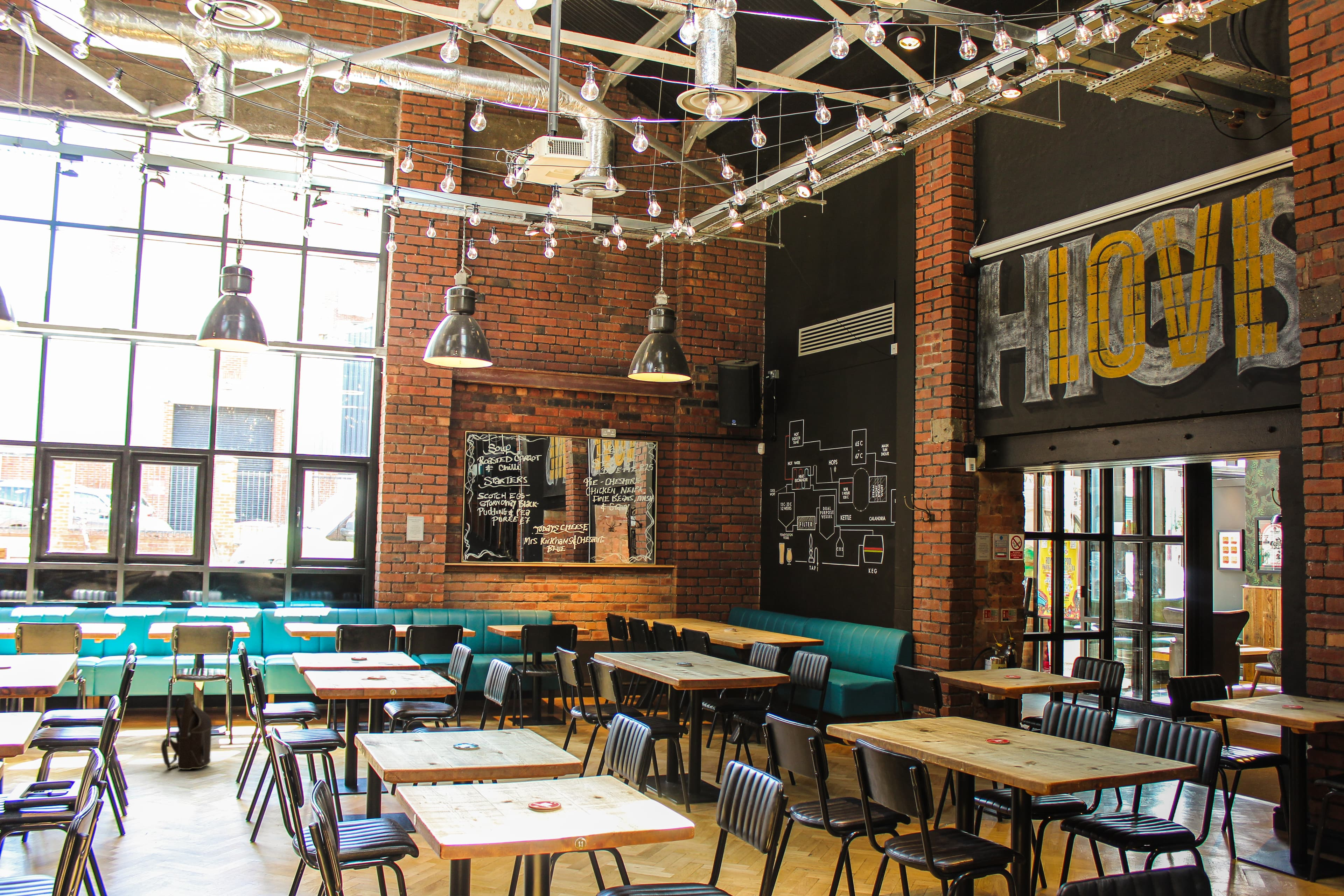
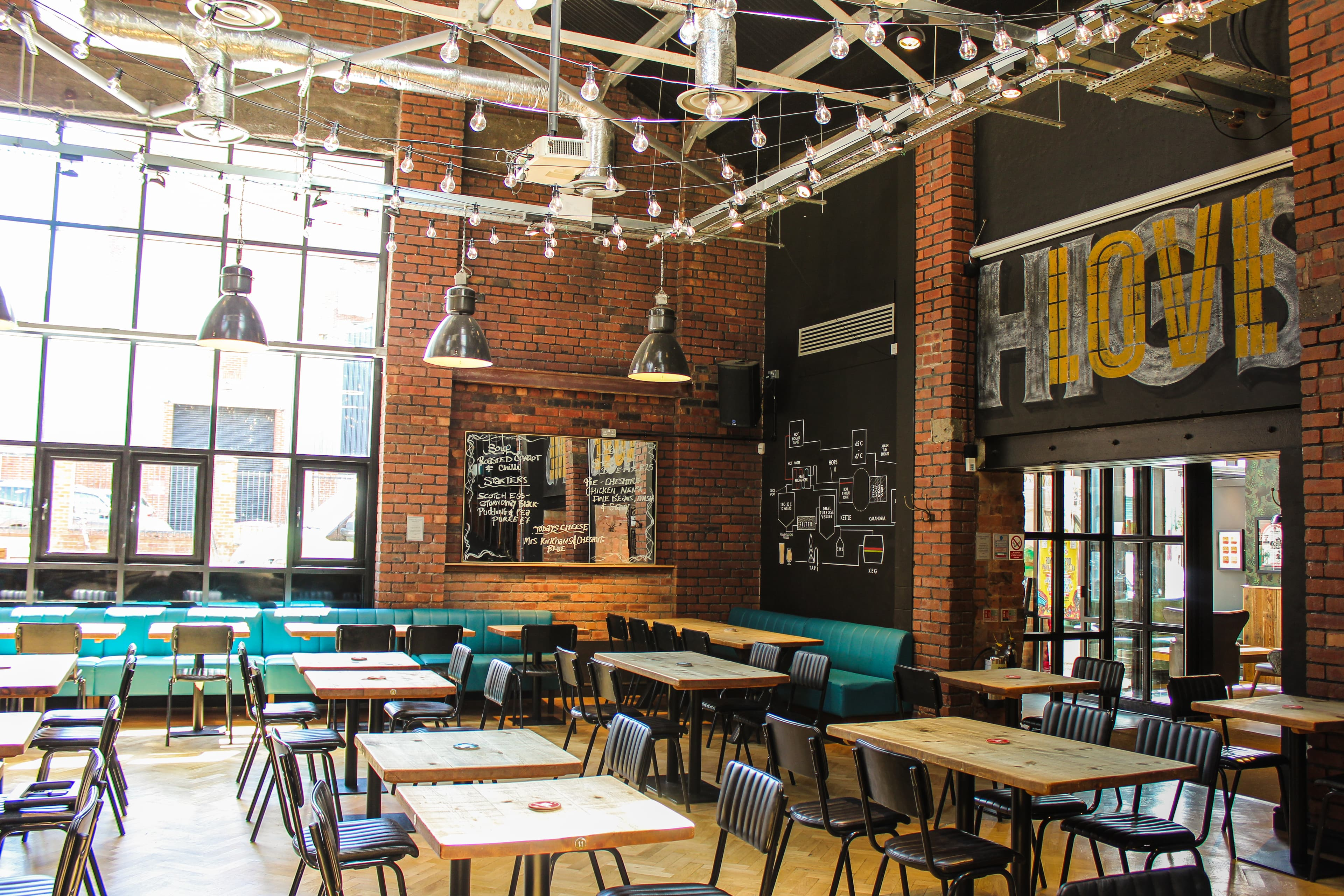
- shoulder bag (188, 732)
